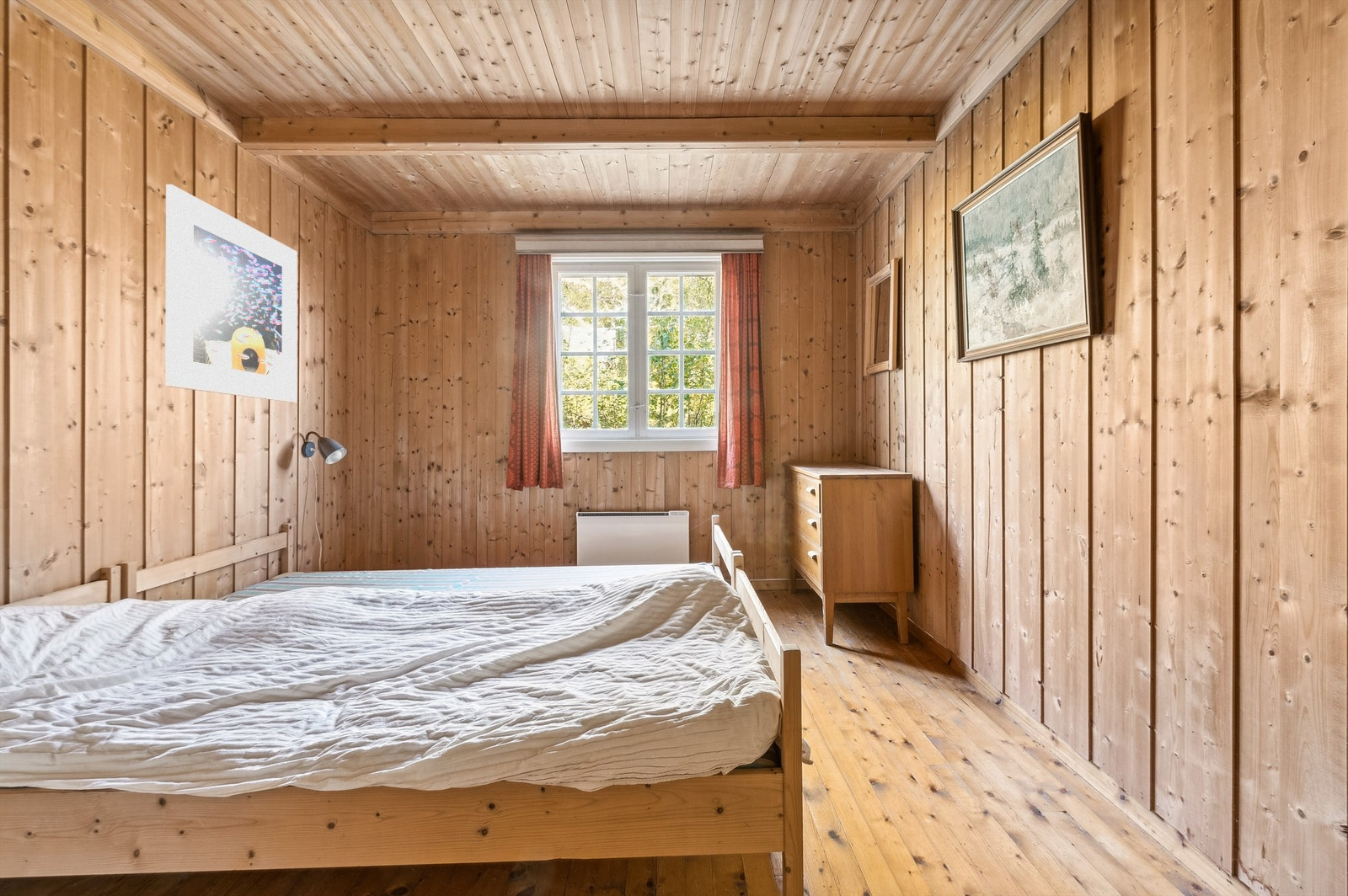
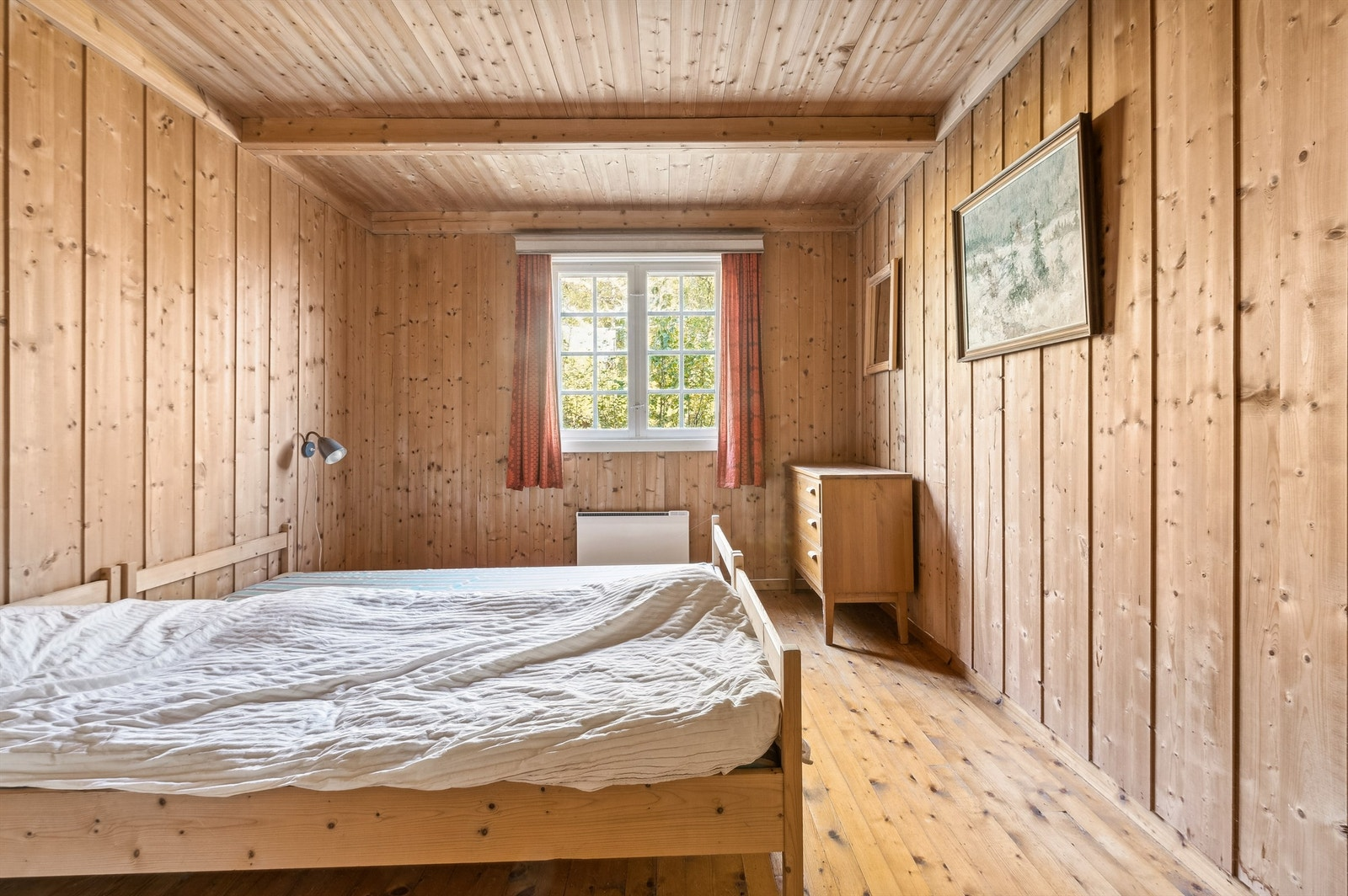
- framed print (241, 309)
